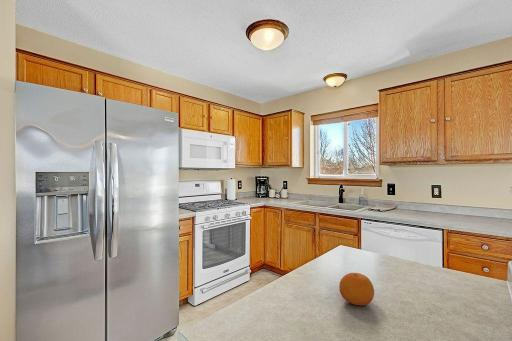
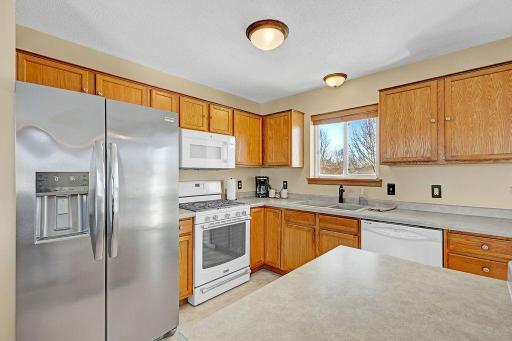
- fruit (356, 288)
